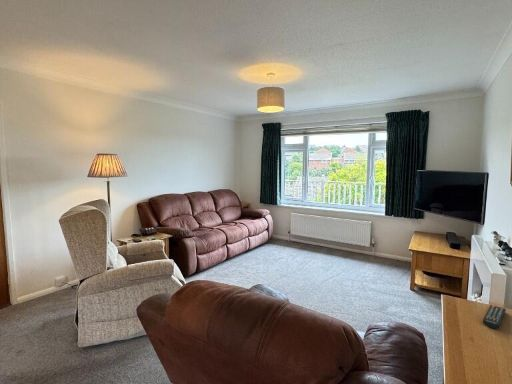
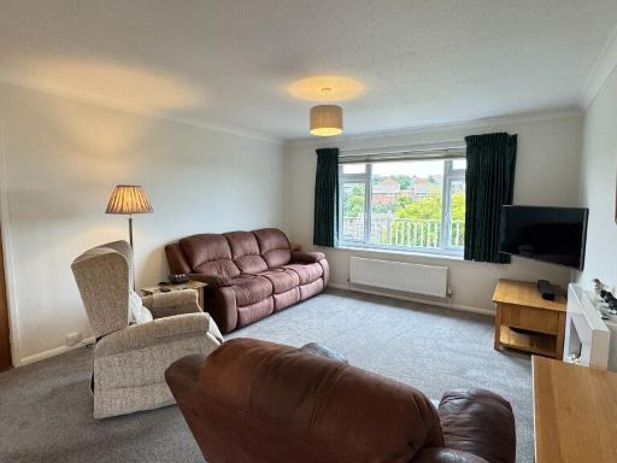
- remote control (494, 316)
